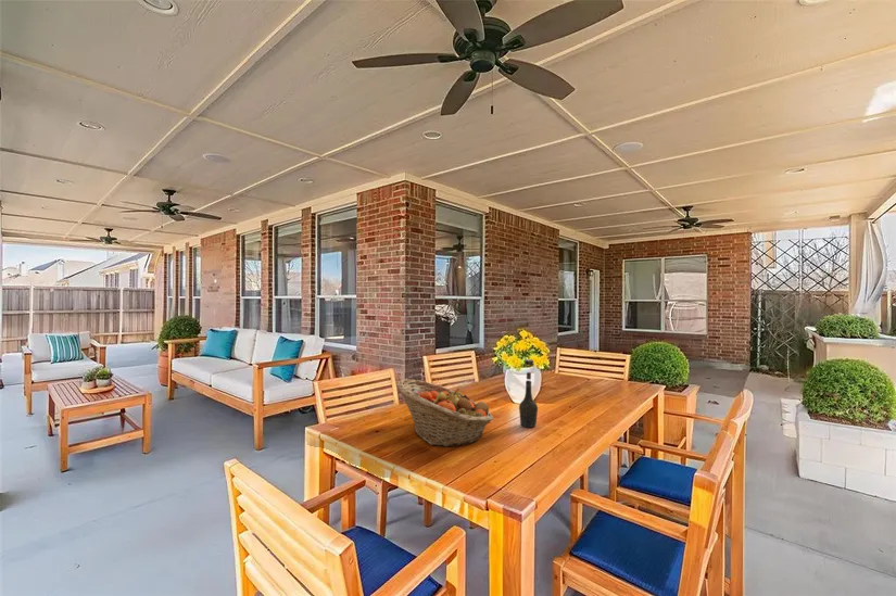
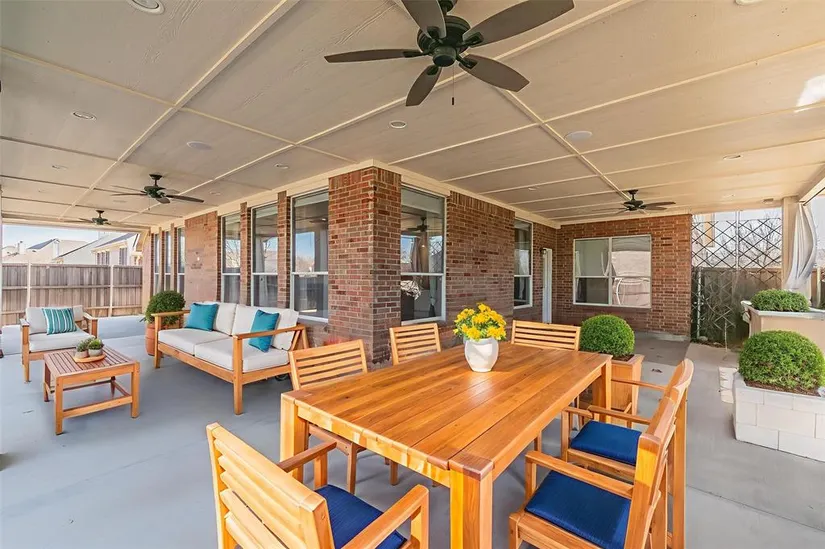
- bottle (528, 392)
- fruit basket (443, 407)
